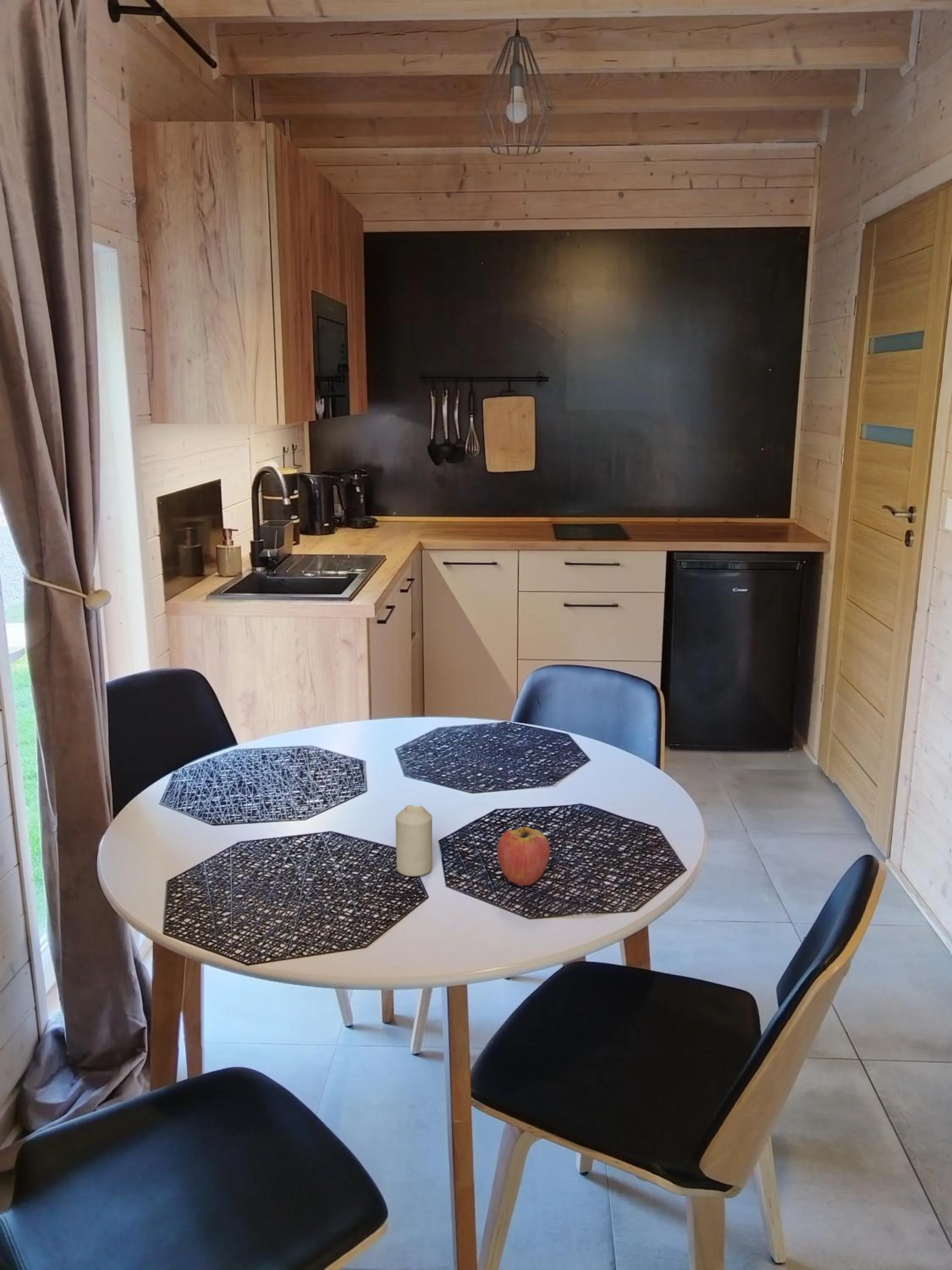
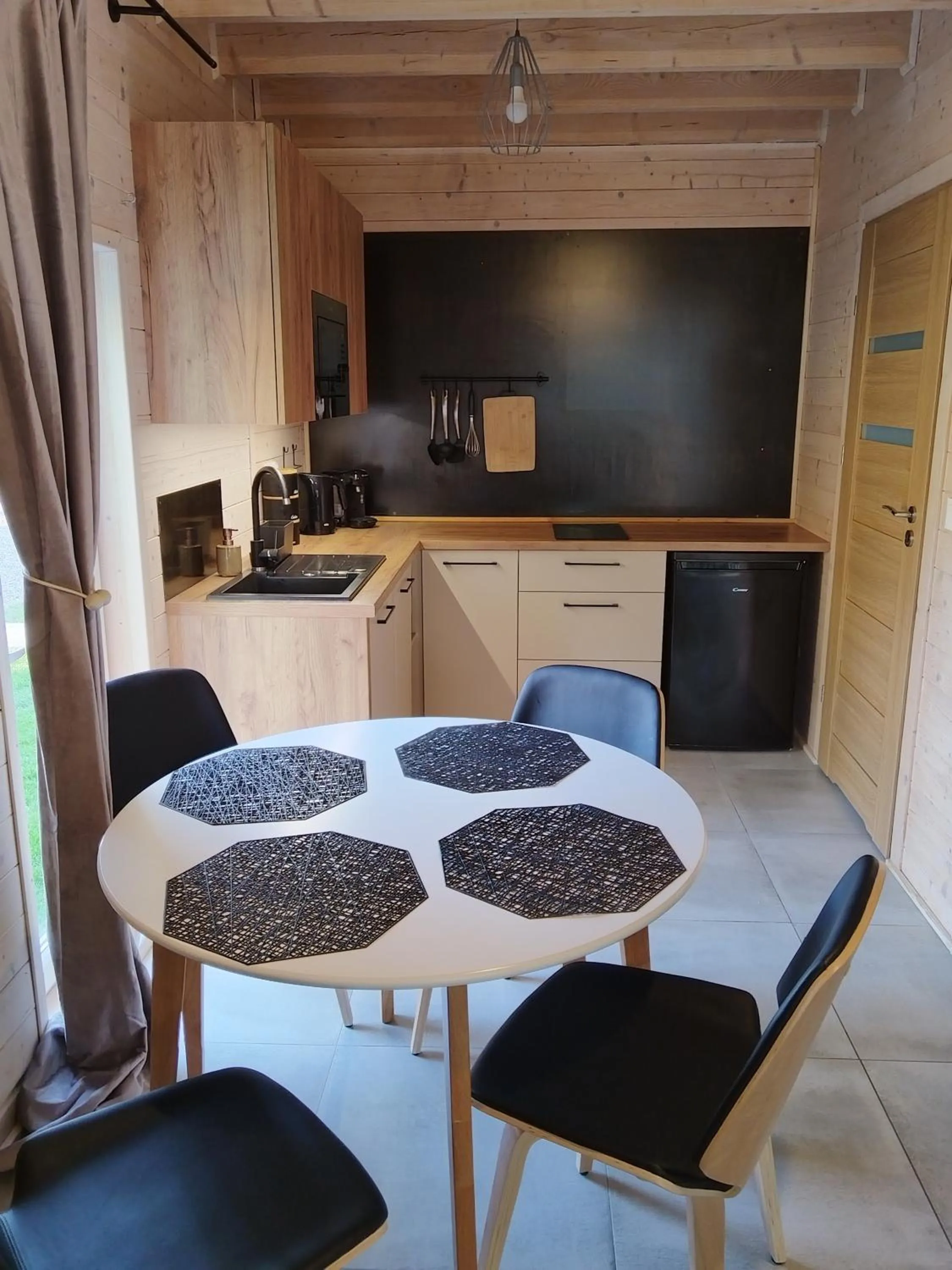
- candle (414, 839)
- fruit (523, 851)
